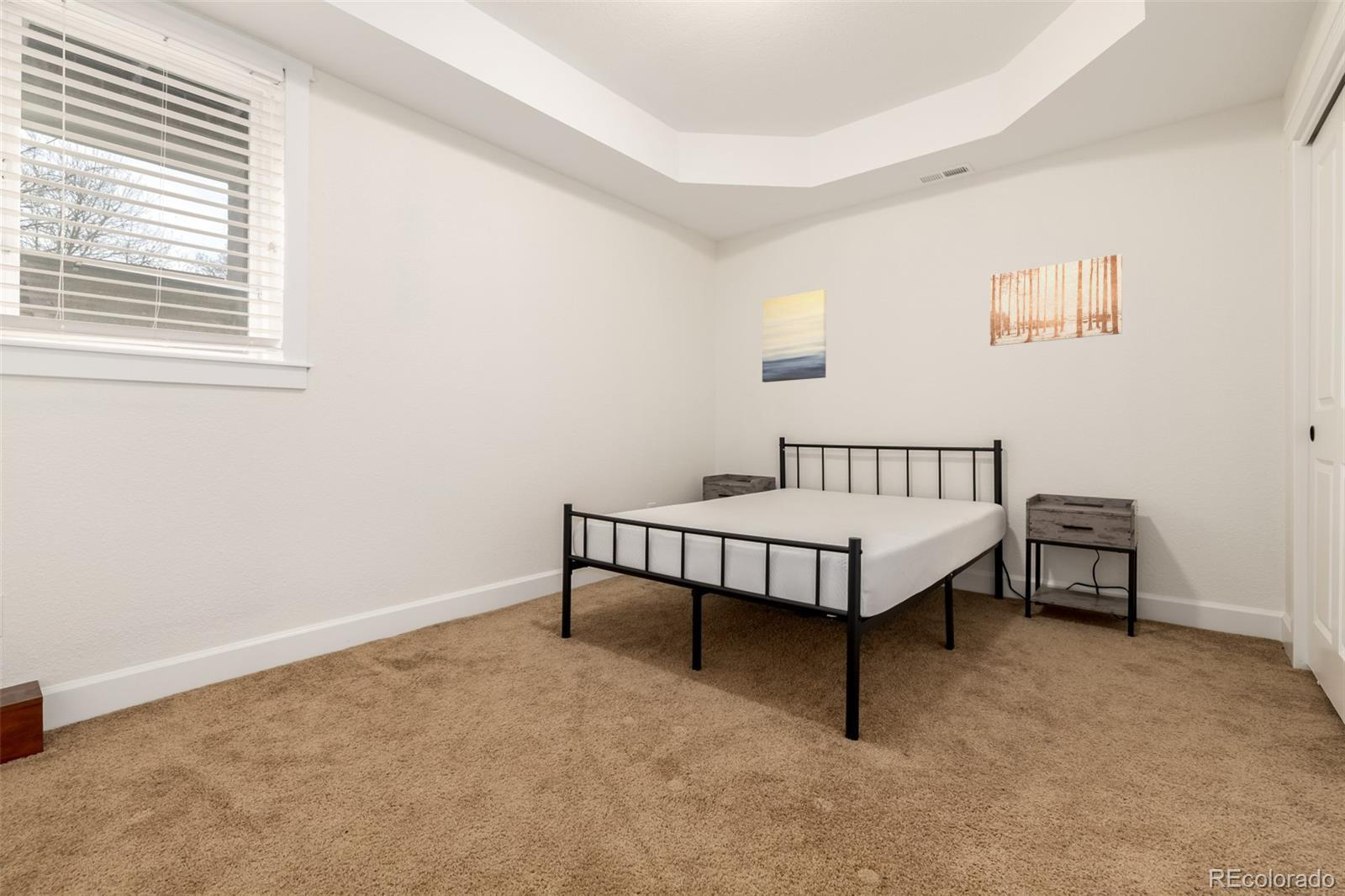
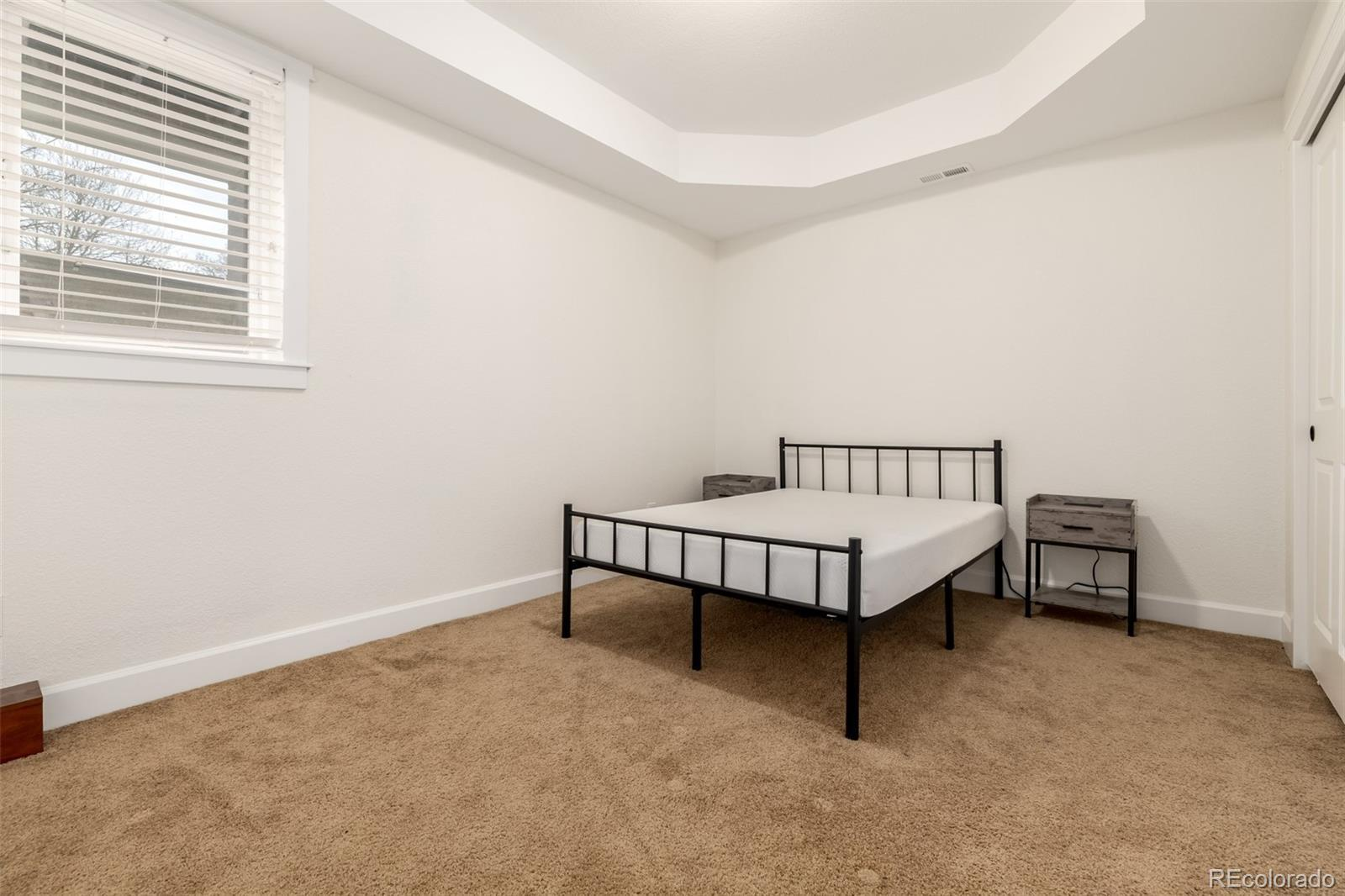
- wall art (793, 337)
- wall art (1052, 303)
